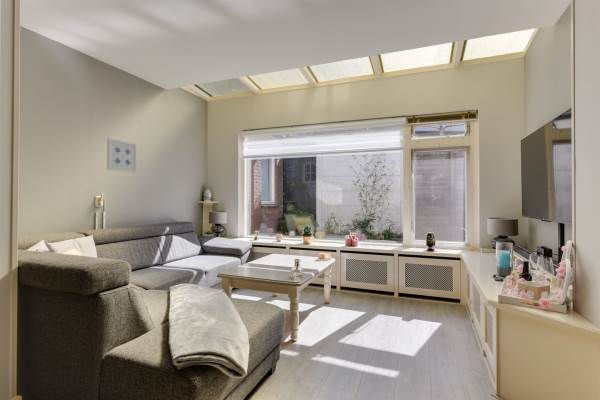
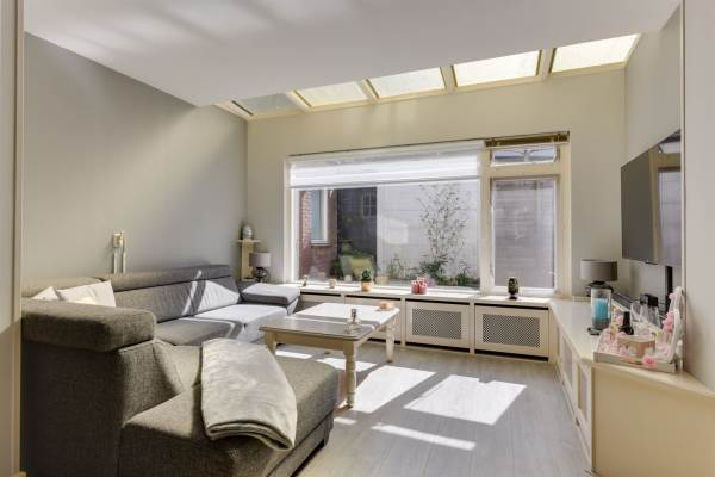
- wall art (122, 156)
